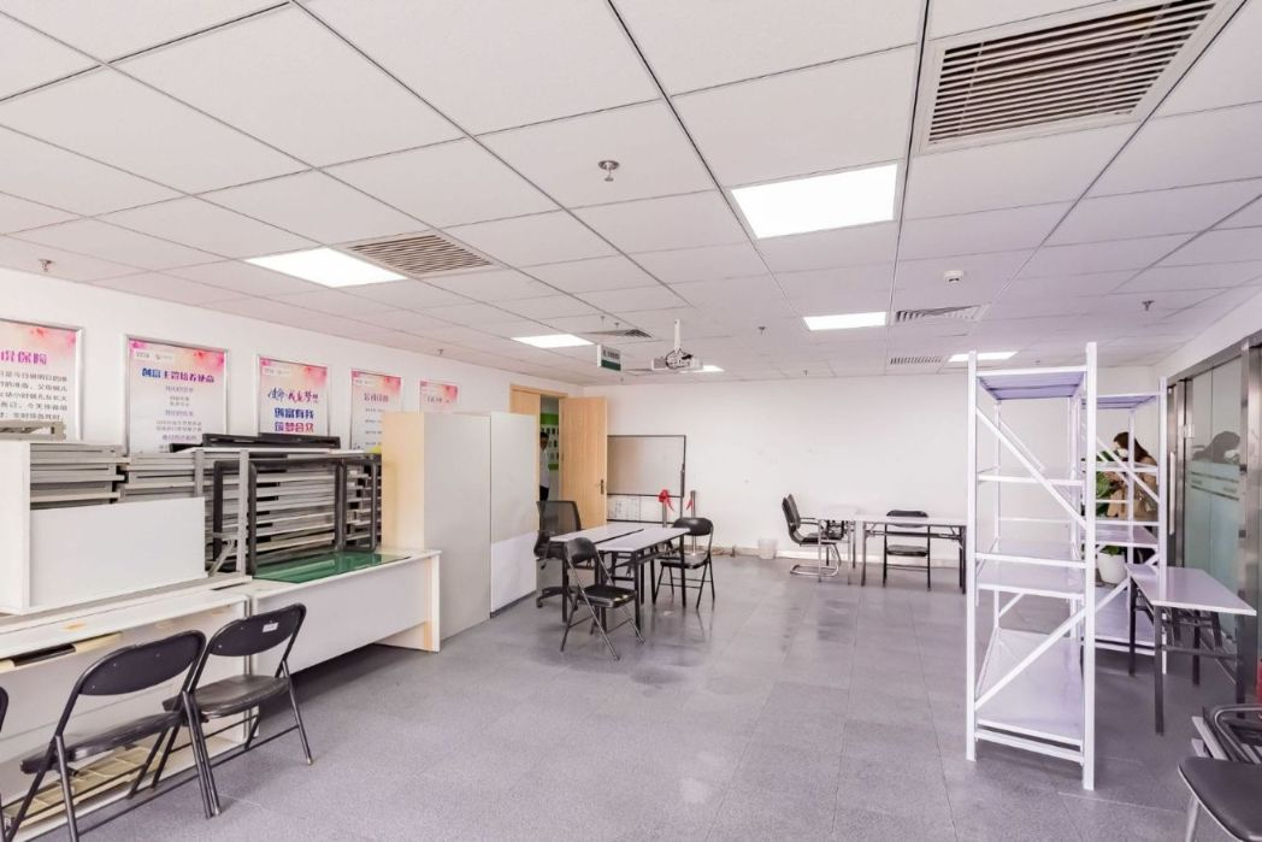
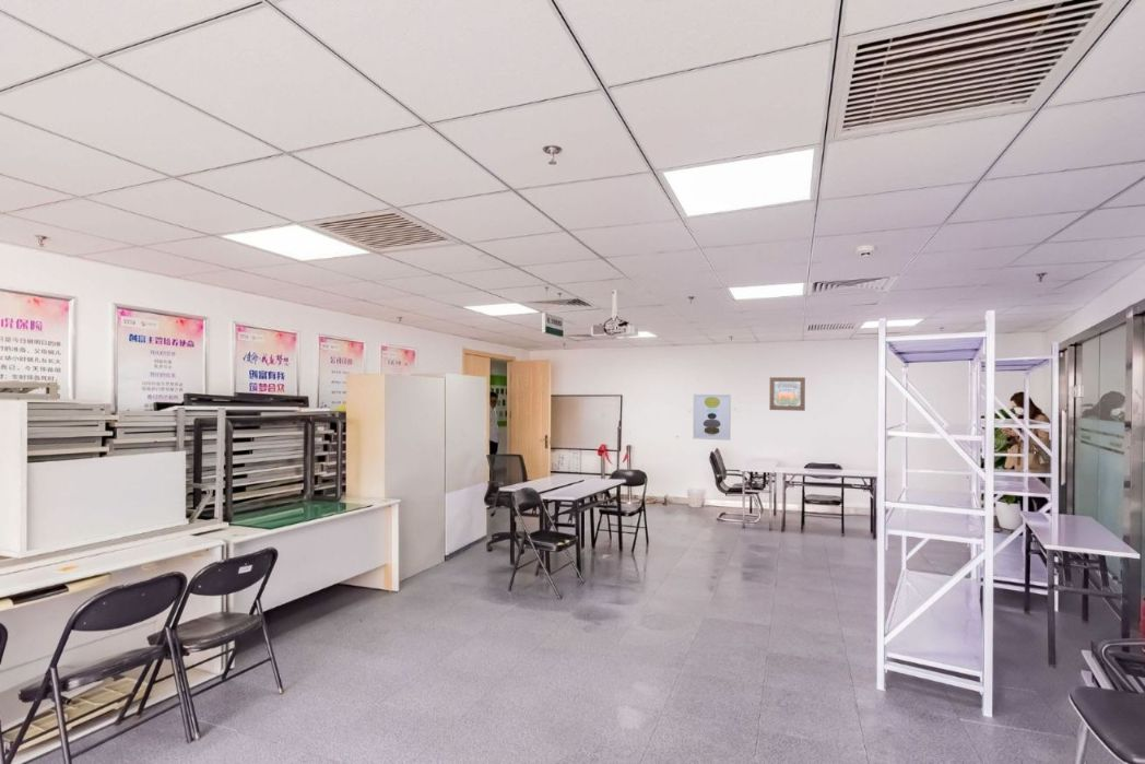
+ wall art (787, 393)
+ wall art (711, 416)
